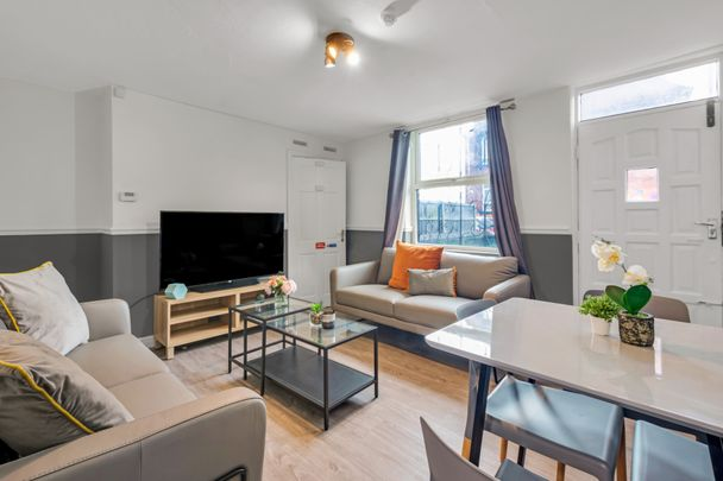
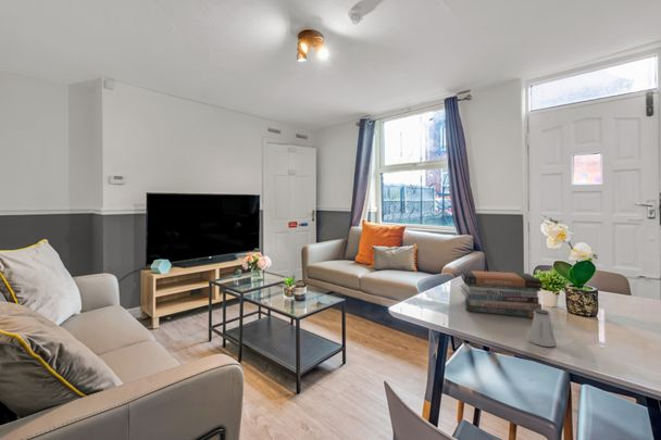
+ saltshaker (541, 326)
+ book stack (497, 291)
